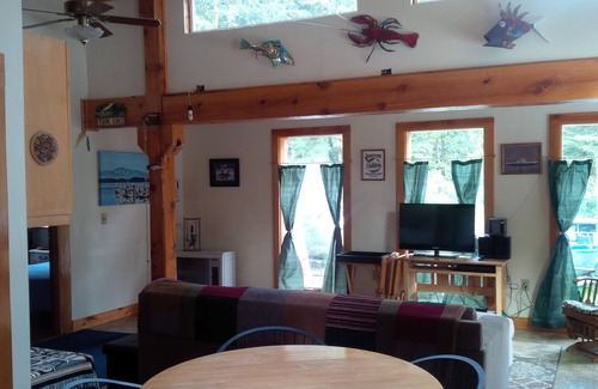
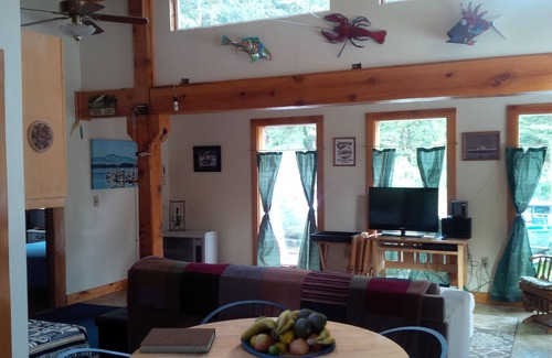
+ fruit bowl (288, 327)
+ notebook (179, 339)
